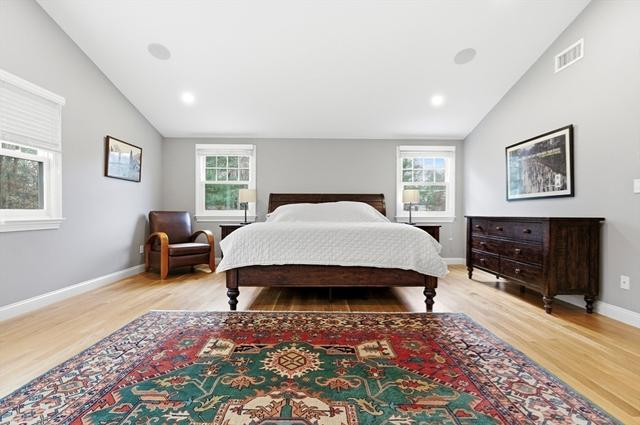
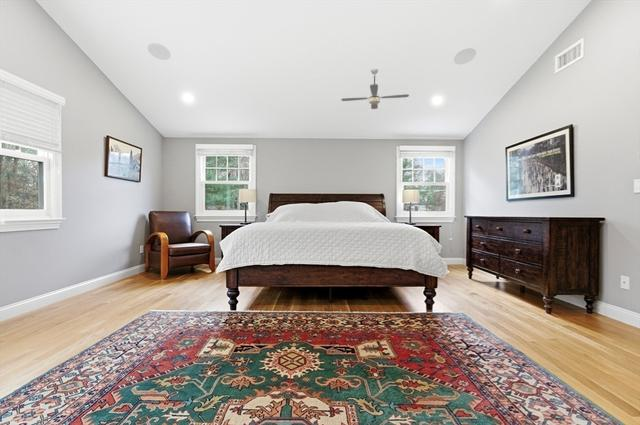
+ ceiling fan (374, 86)
